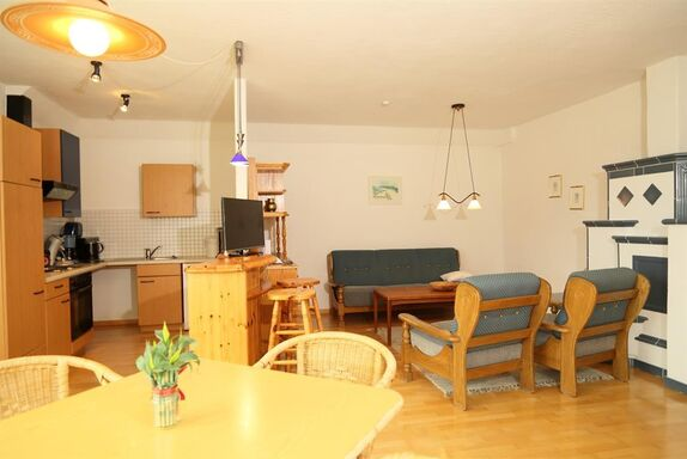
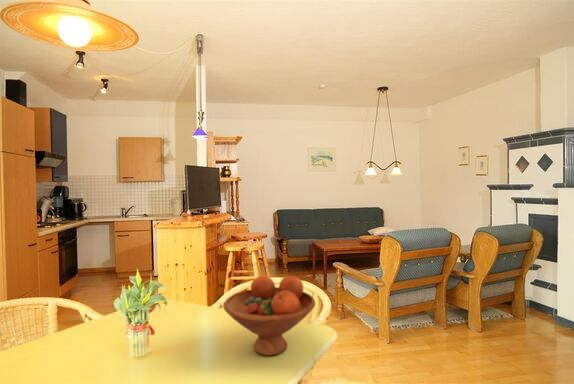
+ fruit bowl (269, 315)
